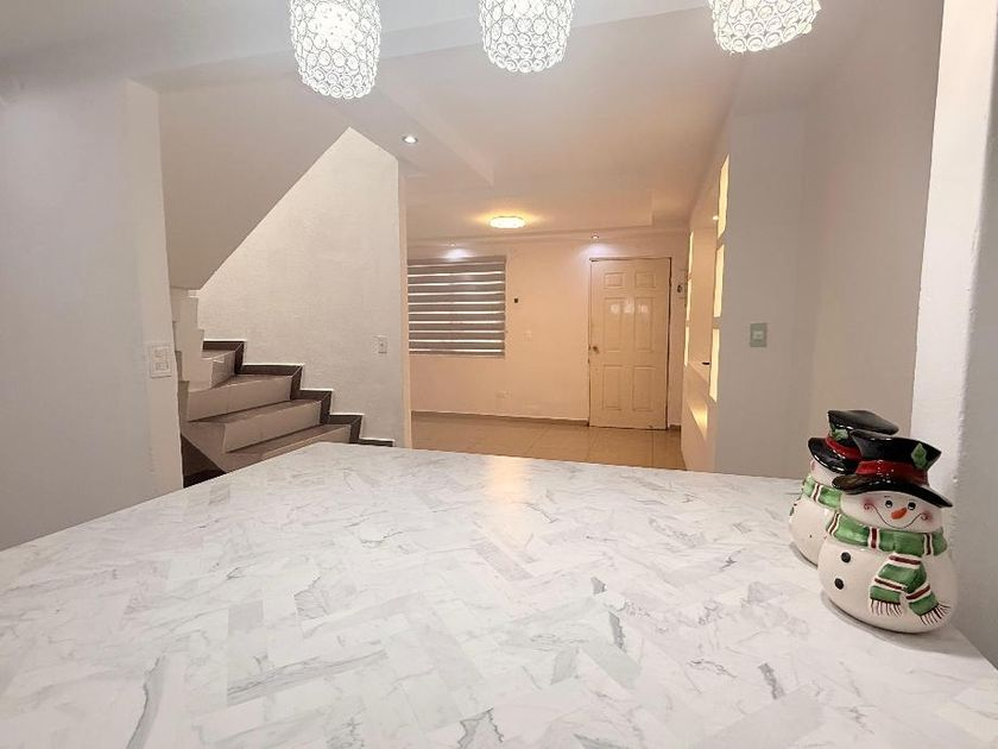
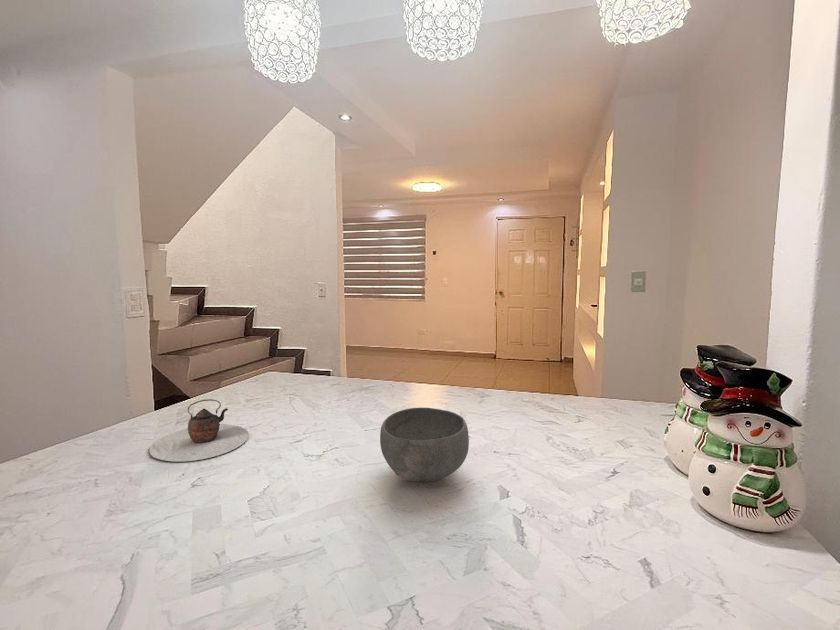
+ teapot (200, 421)
+ bowl (424, 447)
